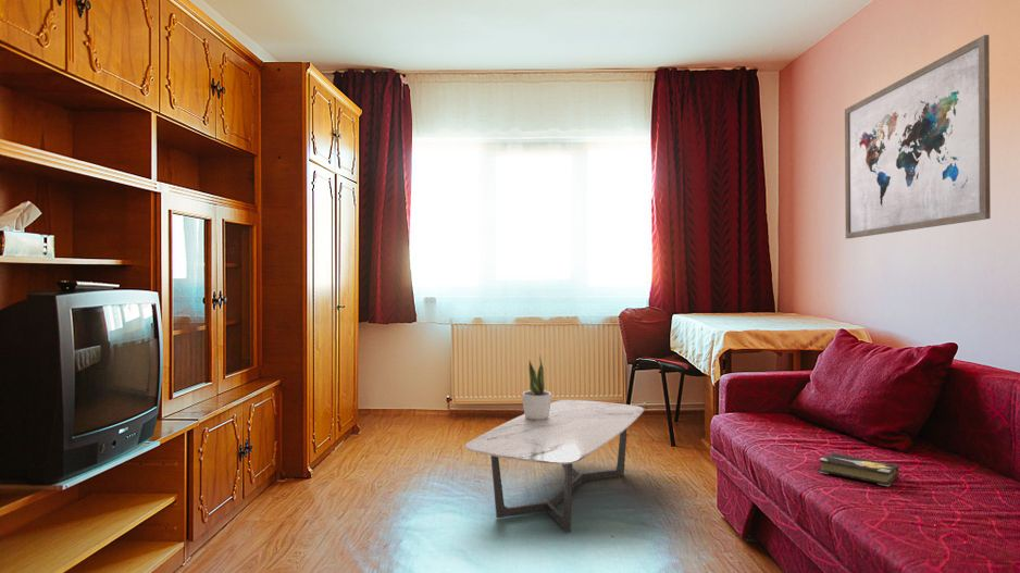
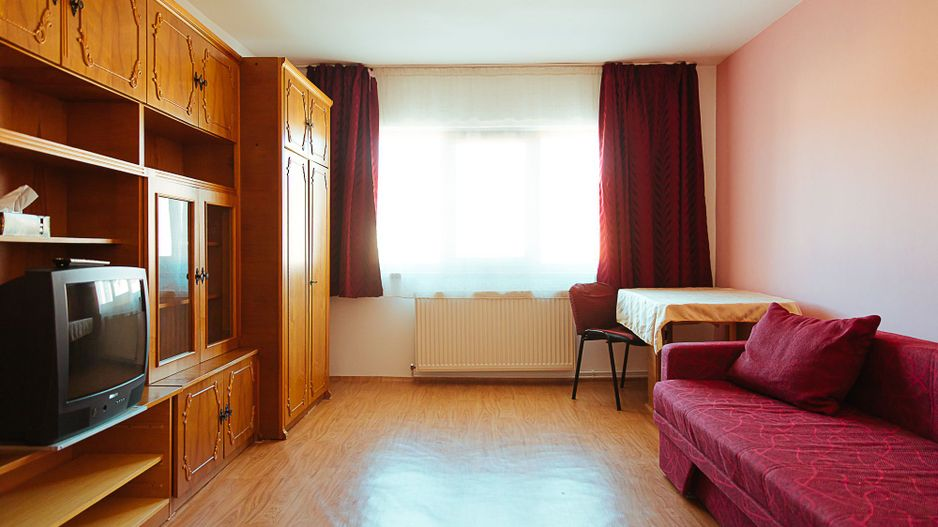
- coffee table (565, 459)
- potted plant (536, 384)
- hardback book (858, 466)
- wall art (905, 154)
